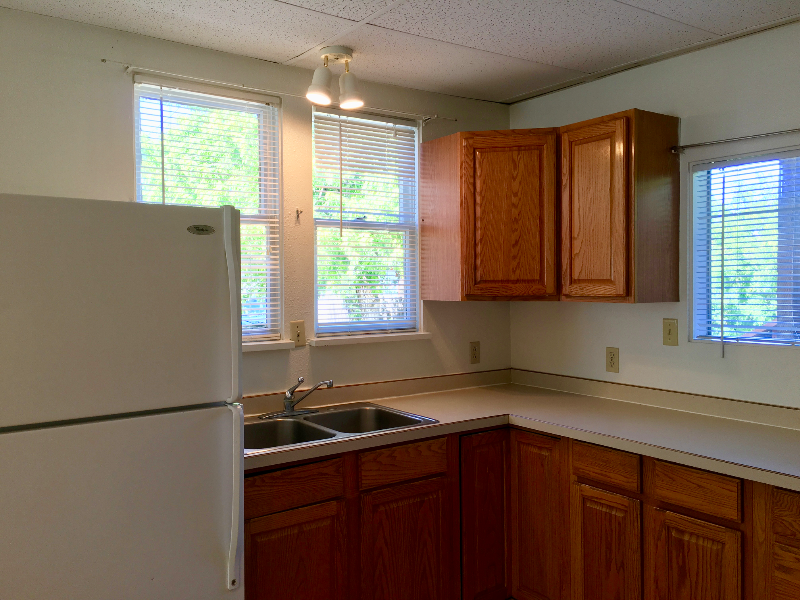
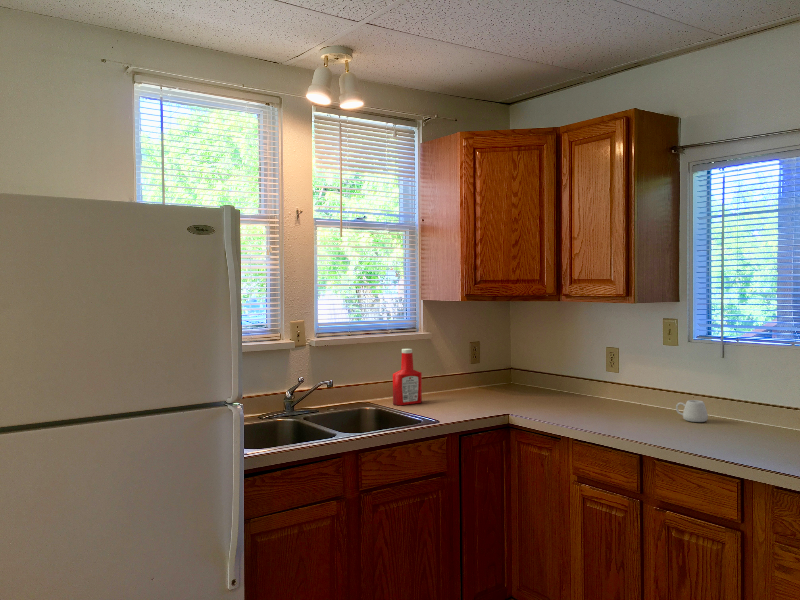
+ mug (691, 410)
+ soap bottle (407, 376)
